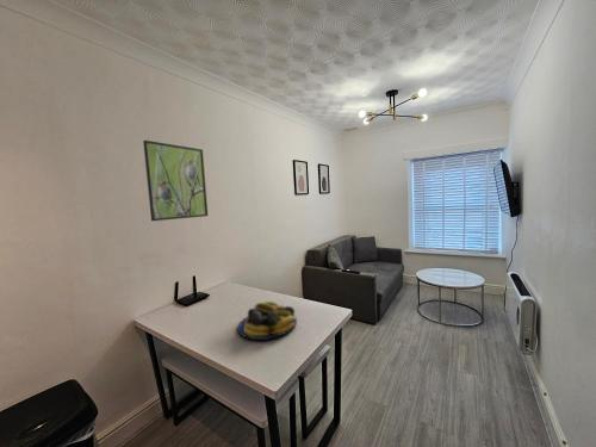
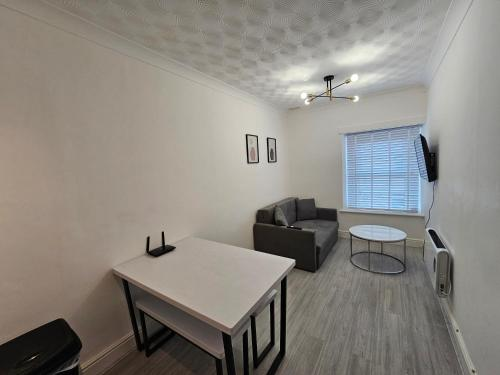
- fruit bowl (266, 313)
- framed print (179, 182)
